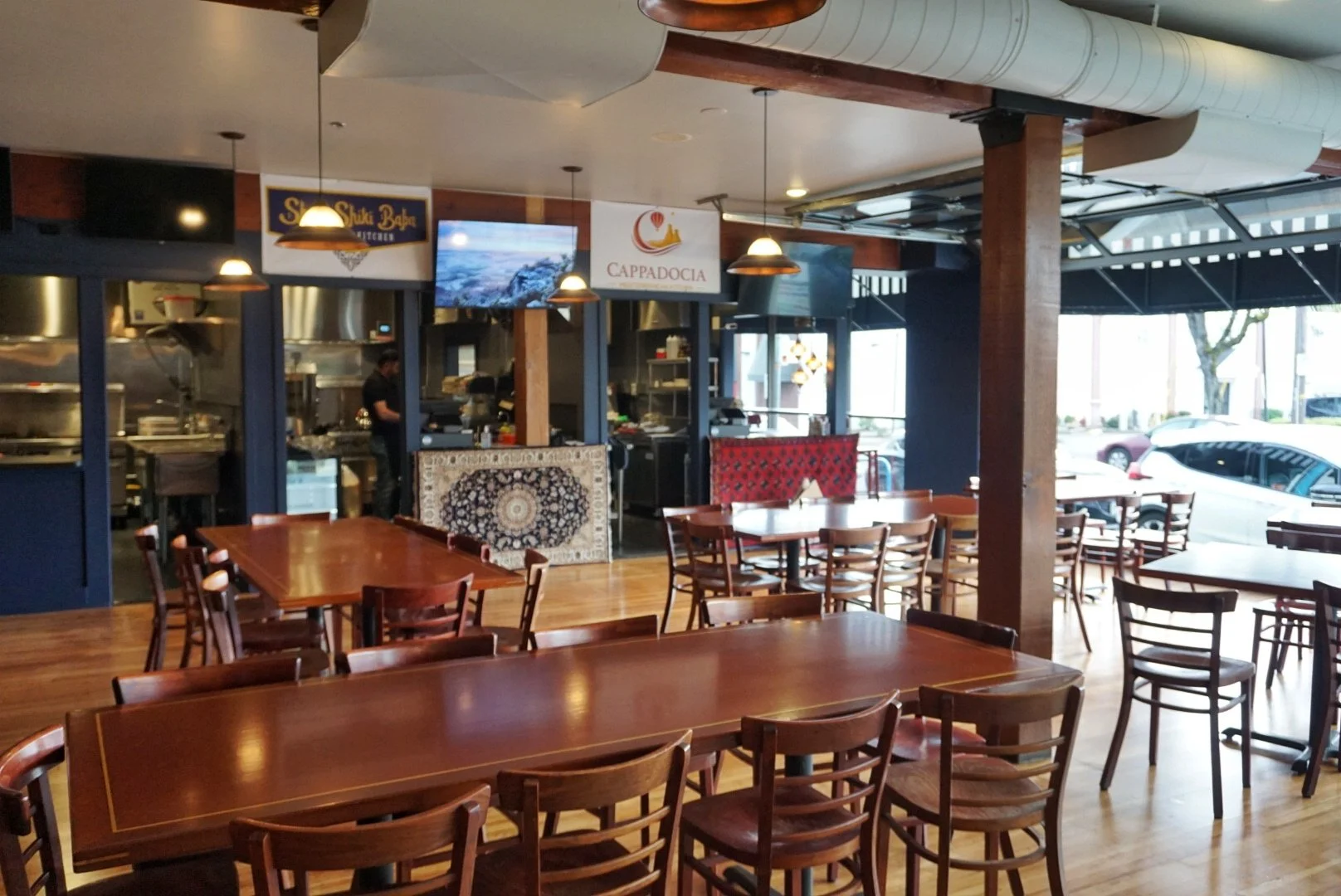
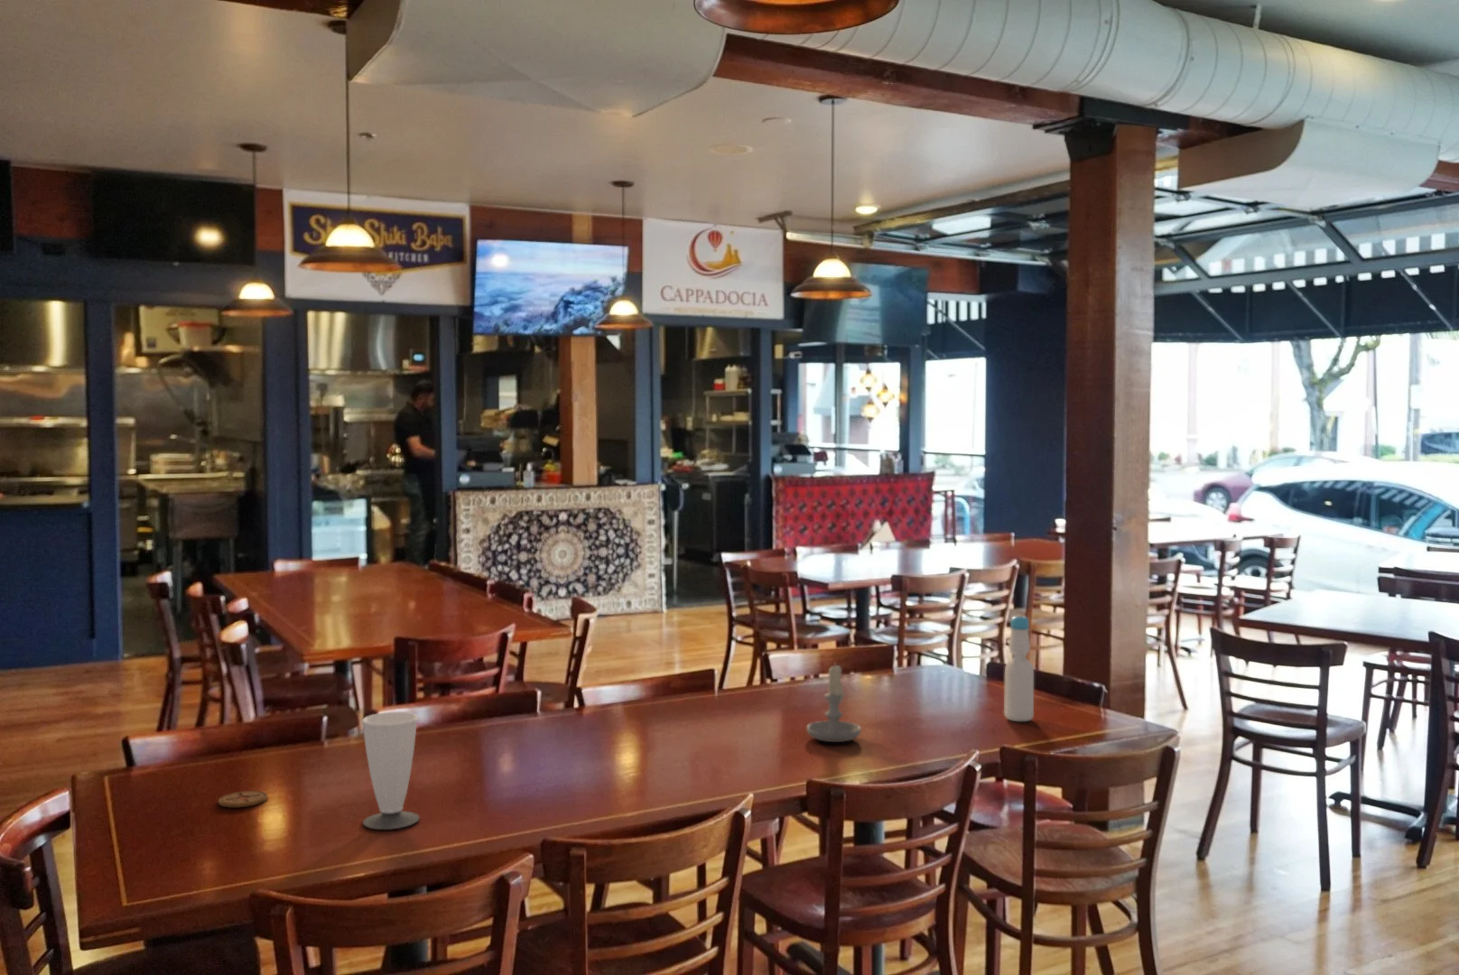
+ coaster (243, 799)
+ candle (833, 701)
+ cup (390, 769)
+ bottle (1019, 666)
